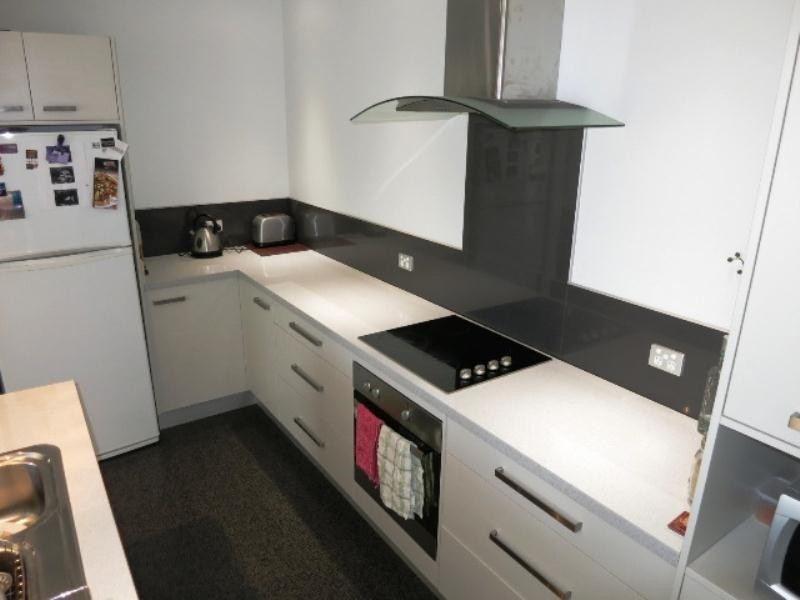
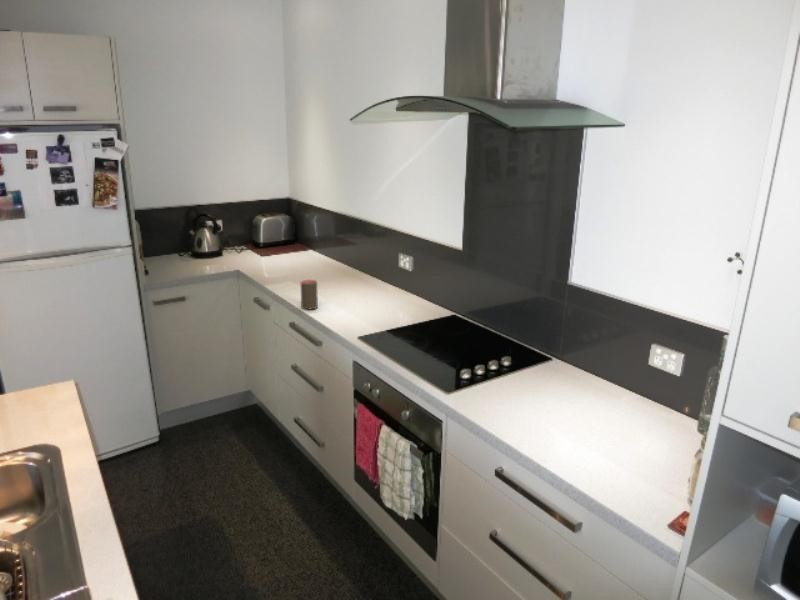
+ cup (309, 294)
